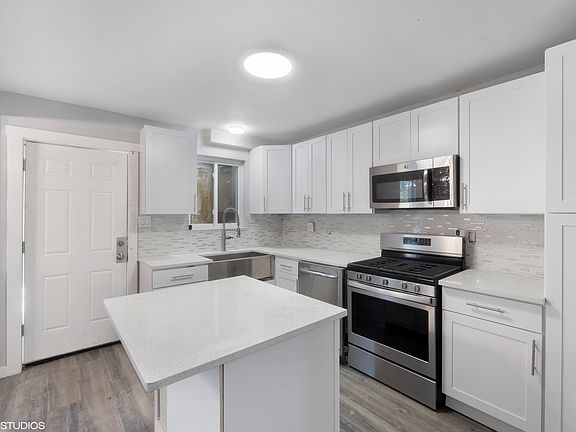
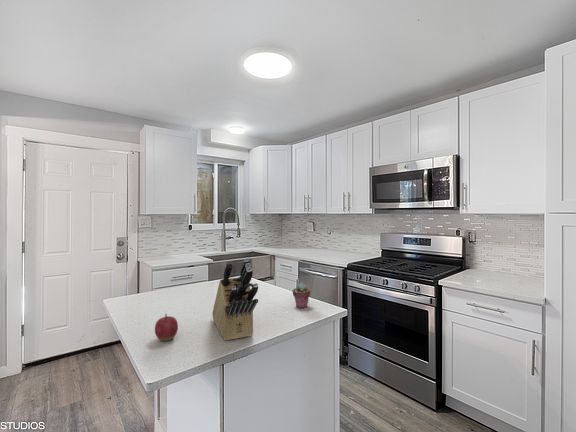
+ knife block (233, 293)
+ apple (166, 325)
+ potted succulent (301, 294)
